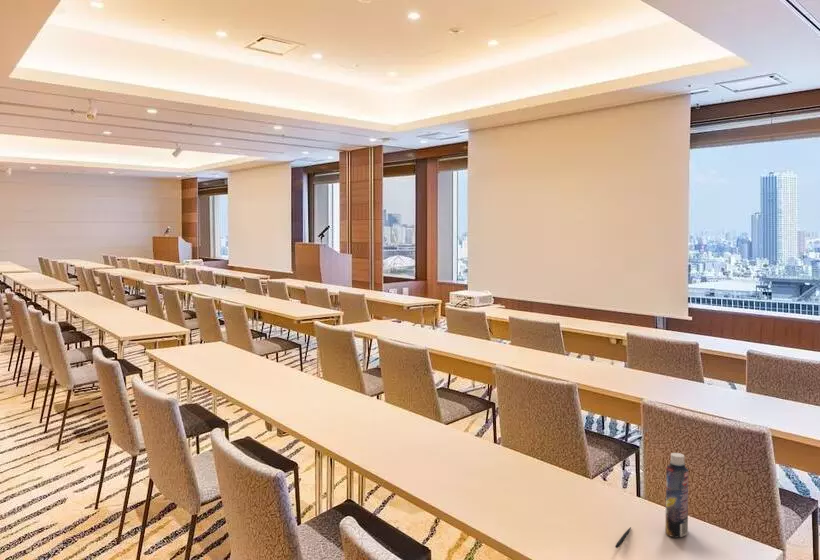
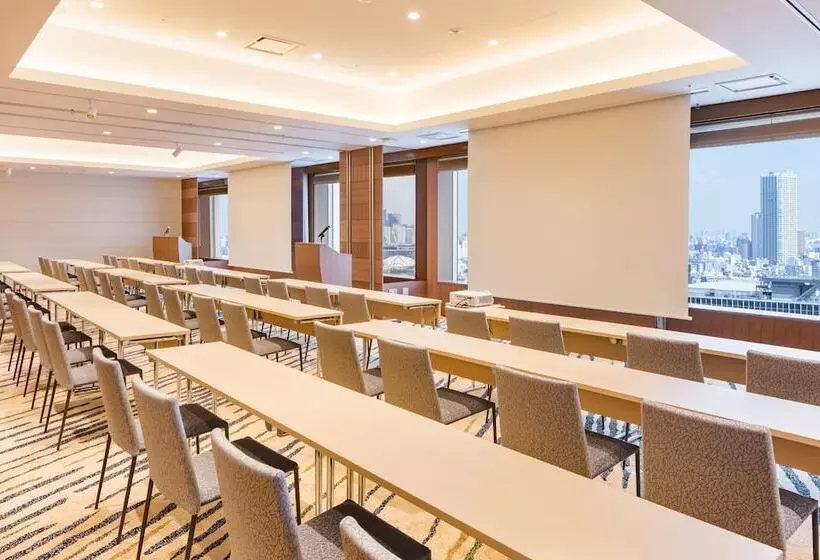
- pen (624, 536)
- bottle (677, 493)
